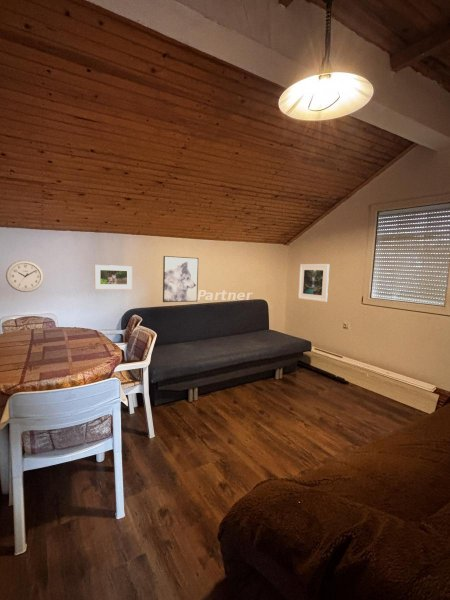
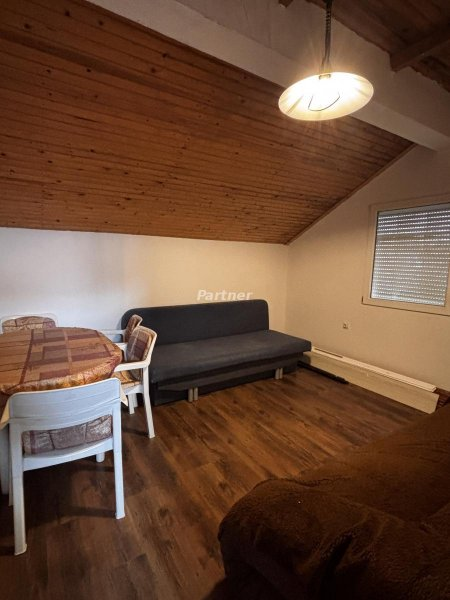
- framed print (313, 282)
- wall art (181, 279)
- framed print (113, 277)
- wall clock (25, 276)
